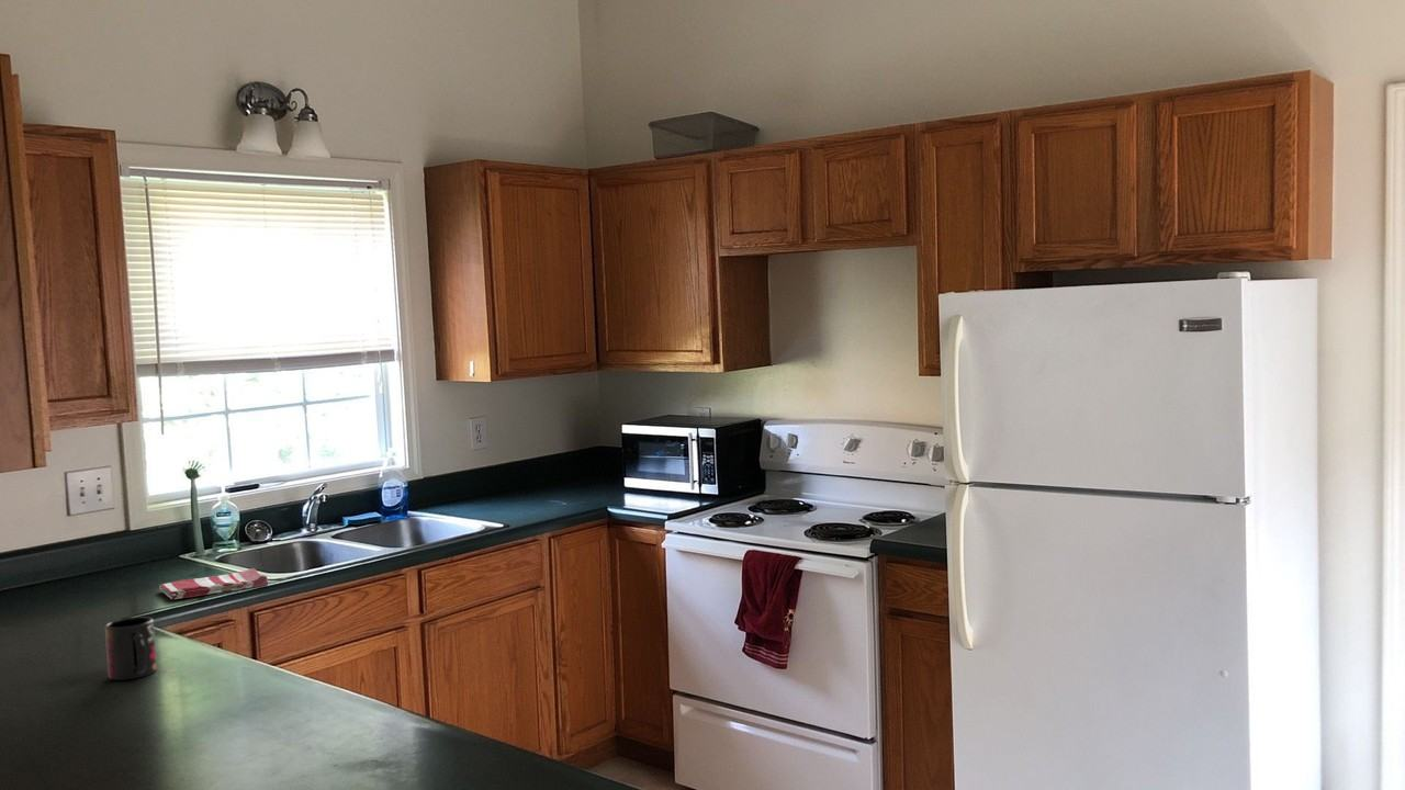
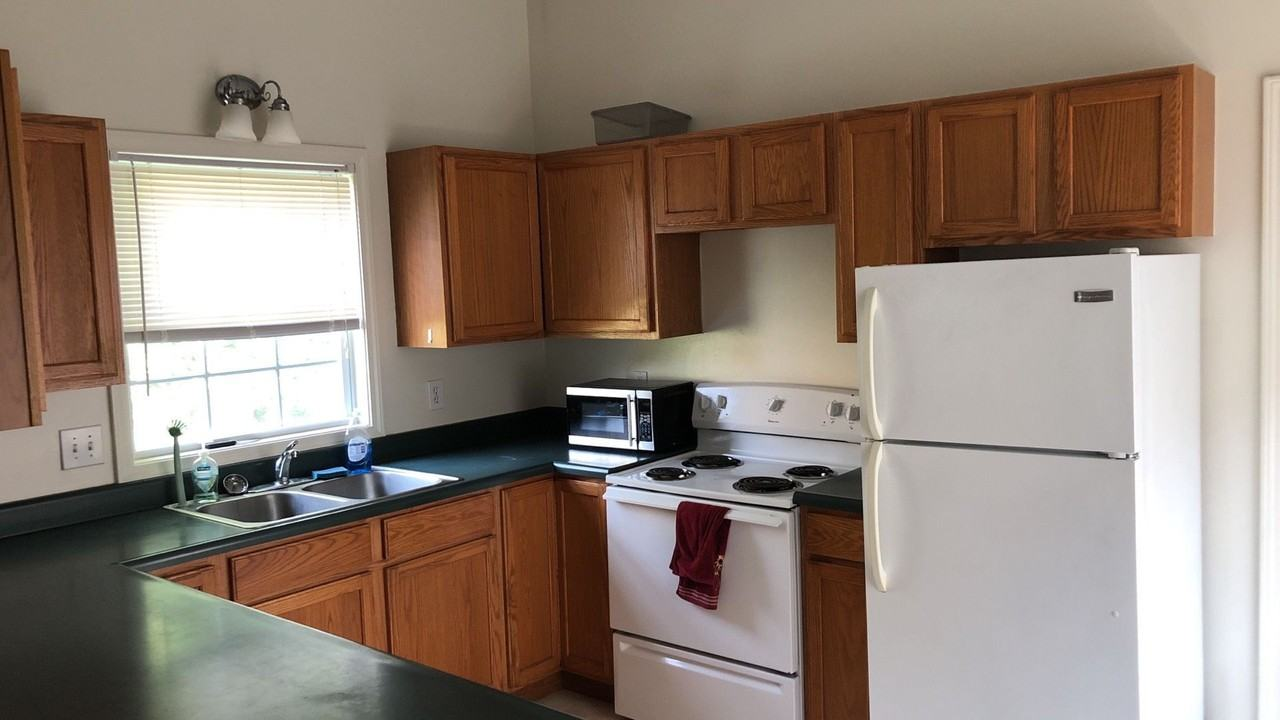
- mug (133, 650)
- dish towel (214, 582)
